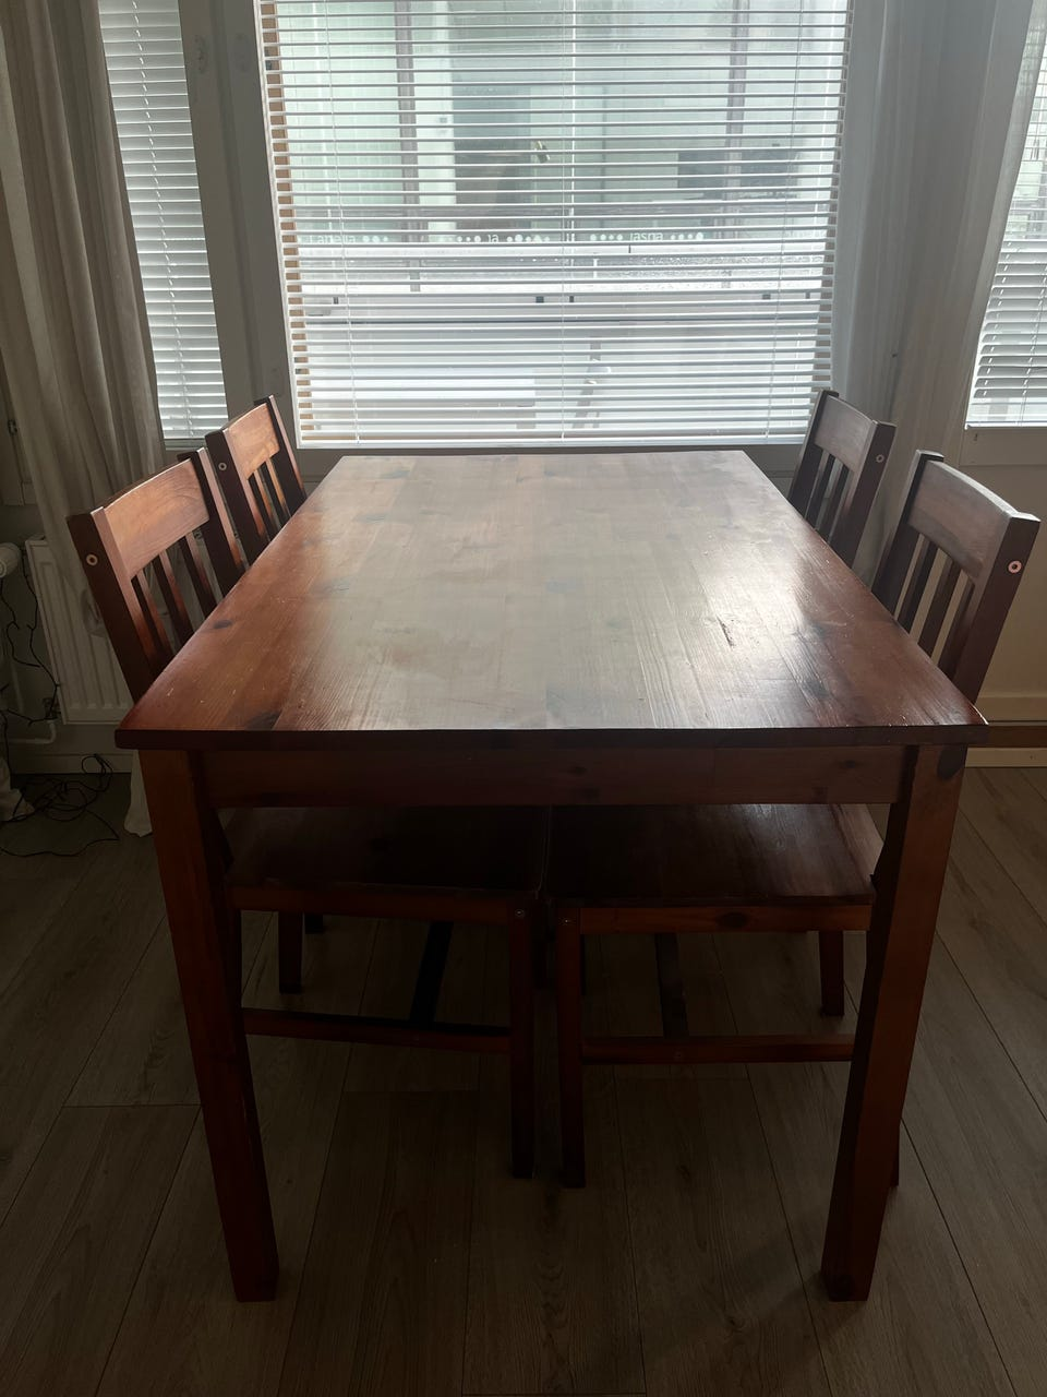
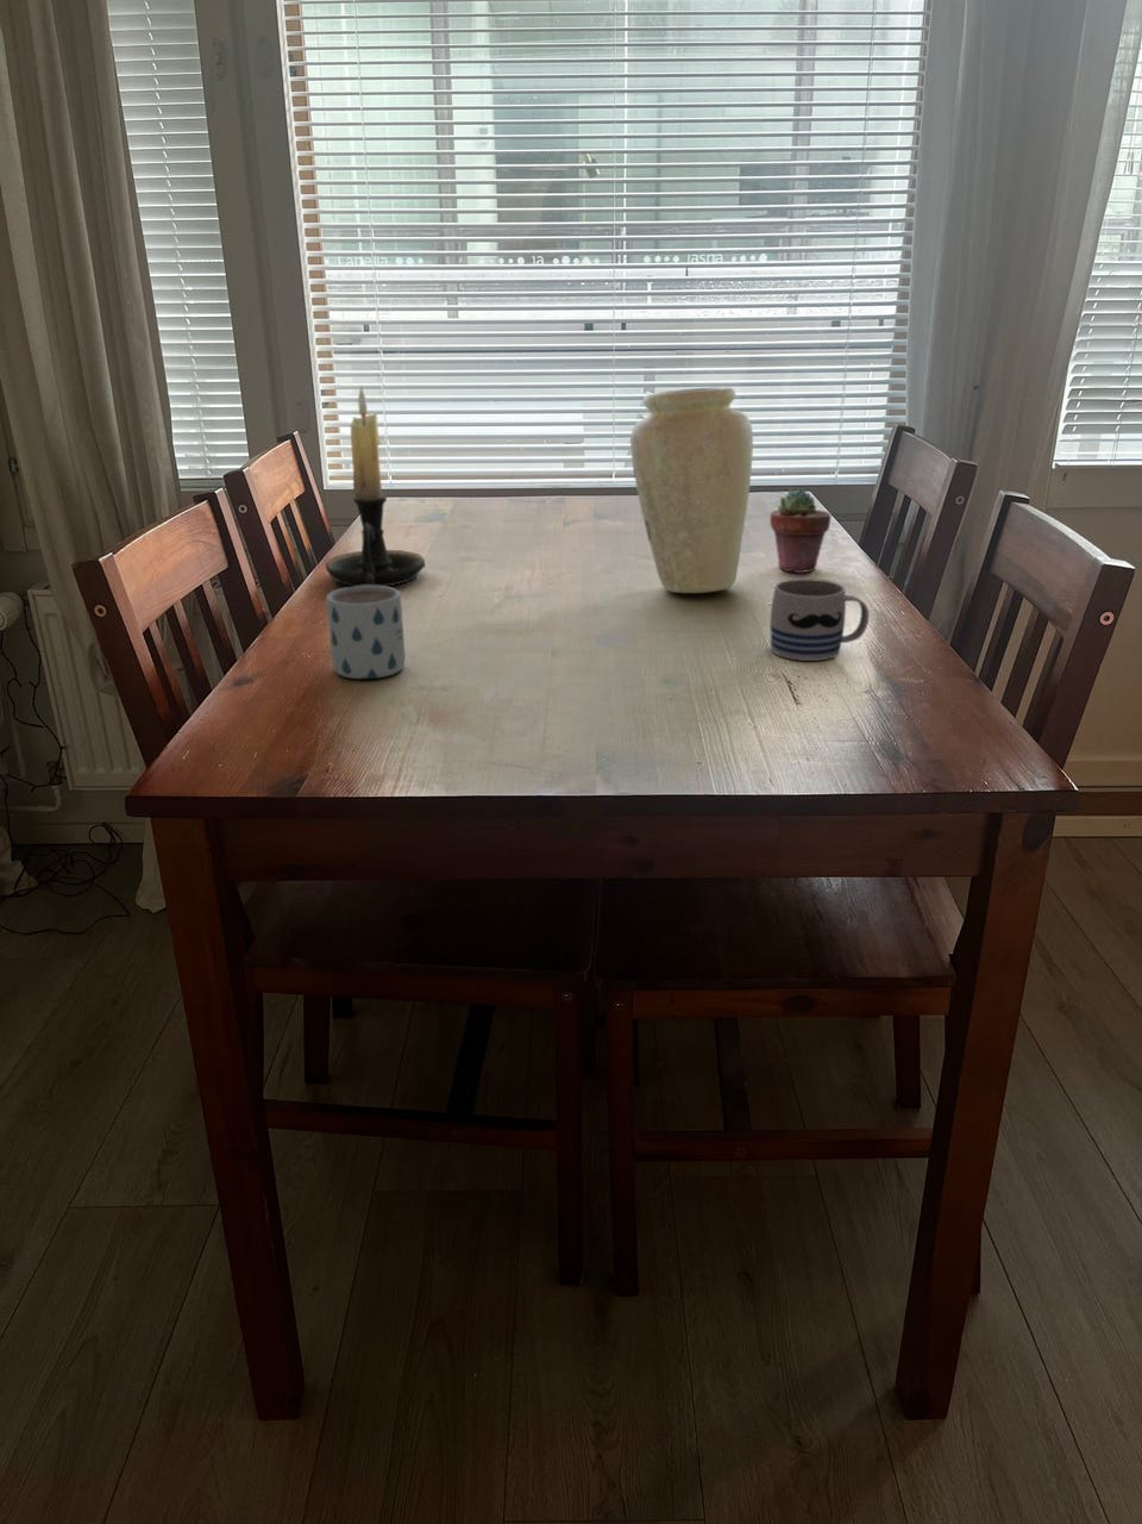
+ mug (366, 628)
+ mug (818, 618)
+ candle holder (366, 487)
+ vase (690, 491)
+ potted succulent (798, 529)
